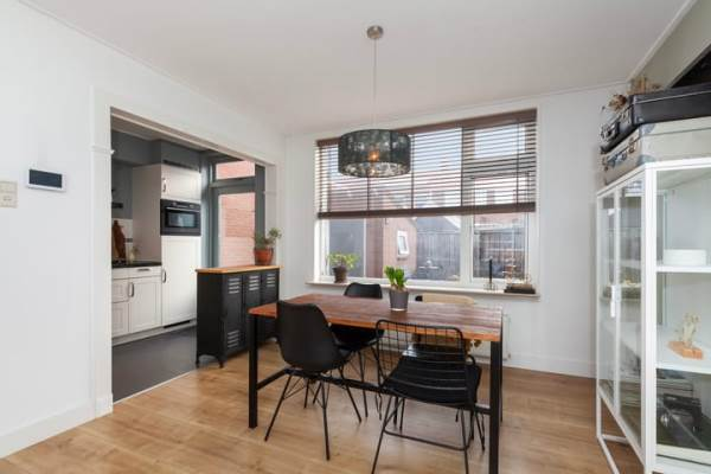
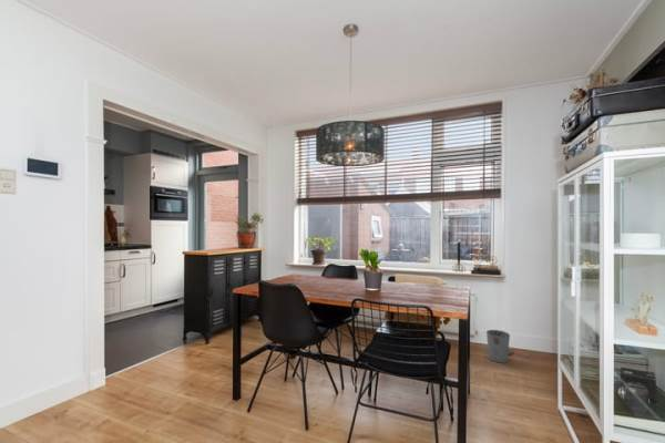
+ trash can (499, 342)
